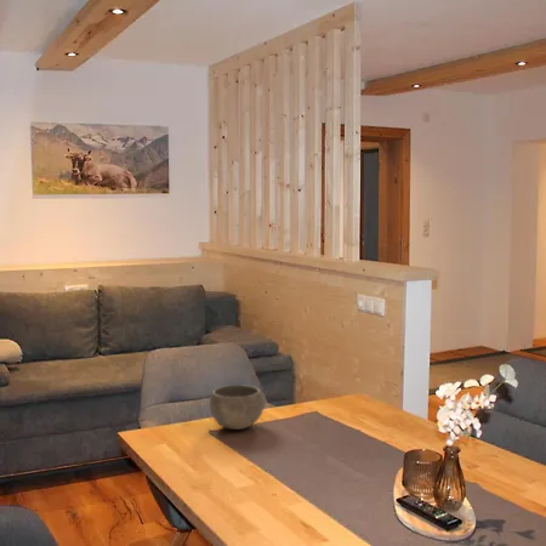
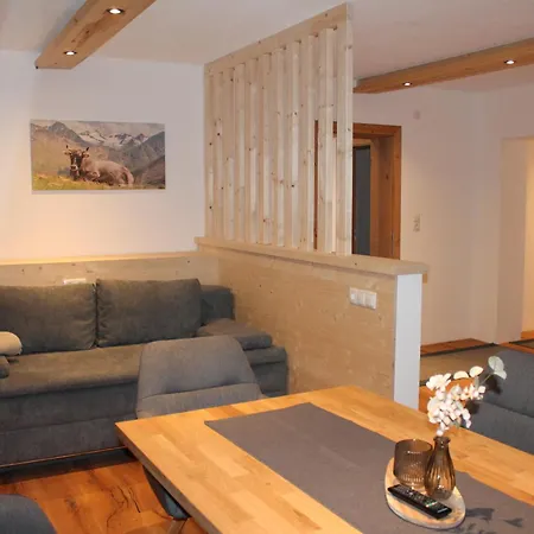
- bowl (237, 409)
